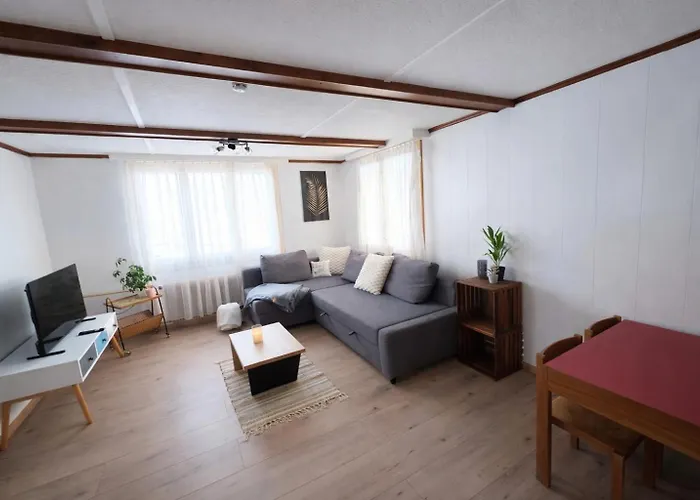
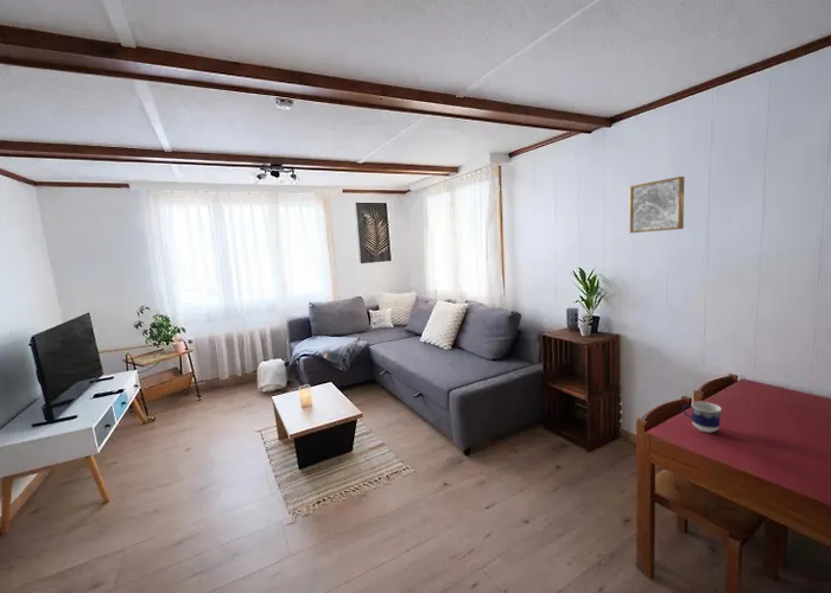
+ wall art (654, 206)
+ cup (700, 416)
